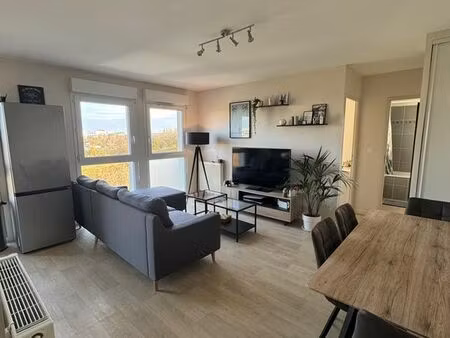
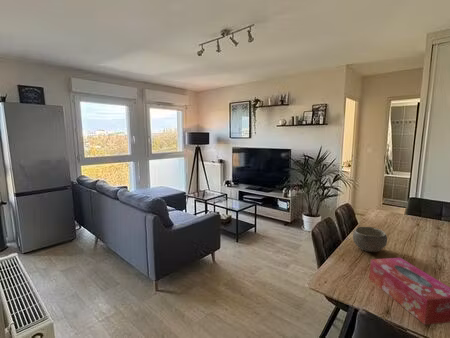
+ bowl (369, 240)
+ tissue box (410, 286)
